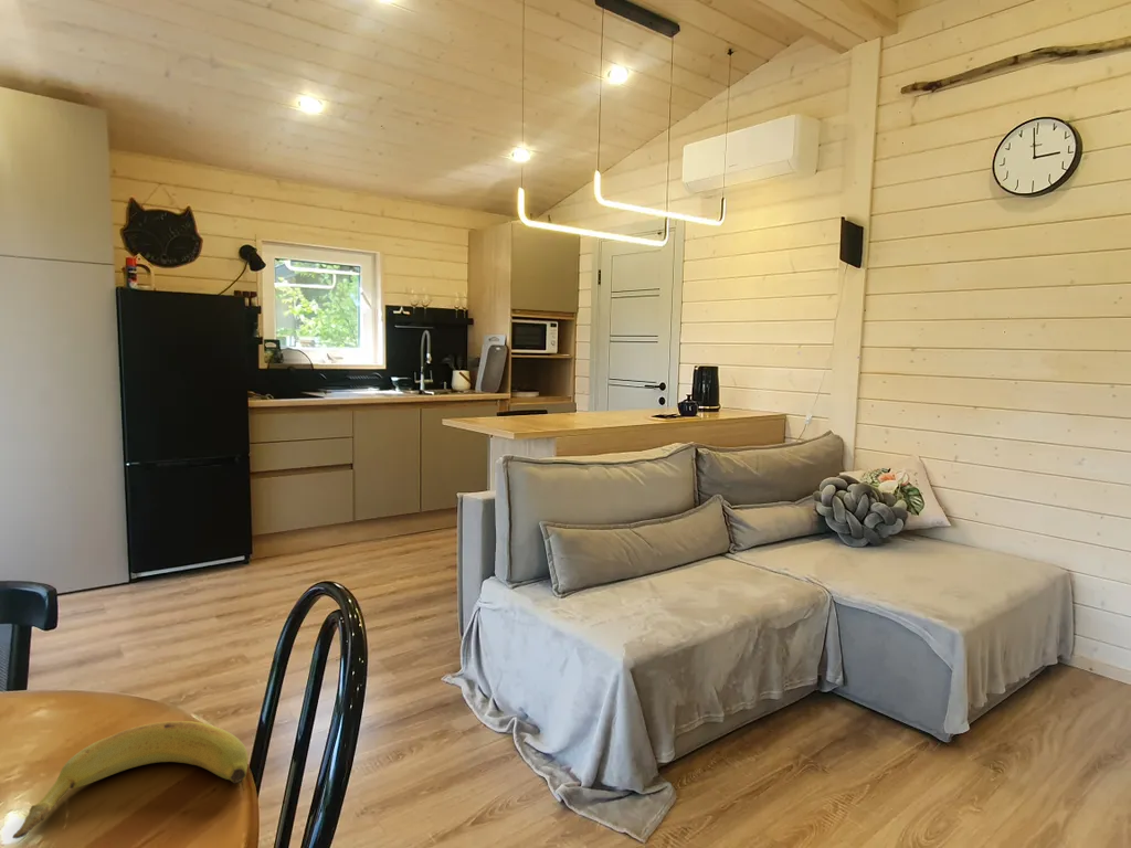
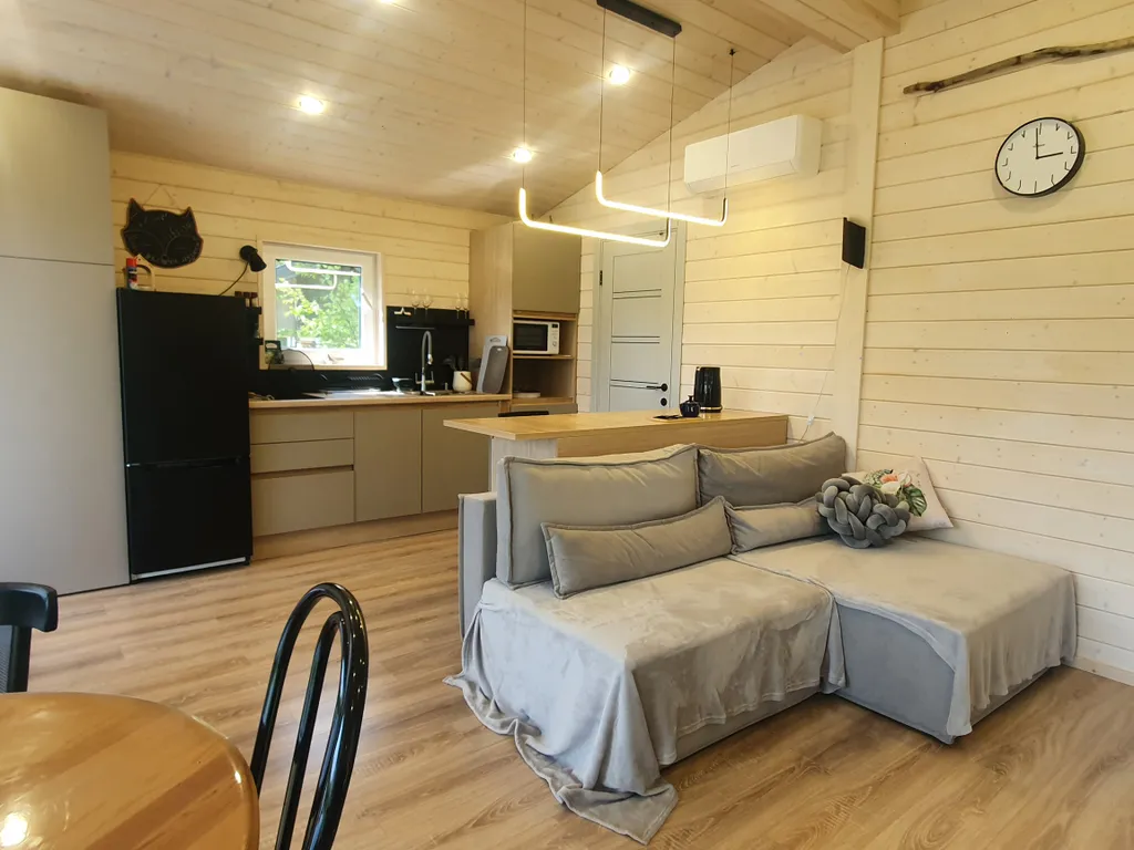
- banana (130, 767)
